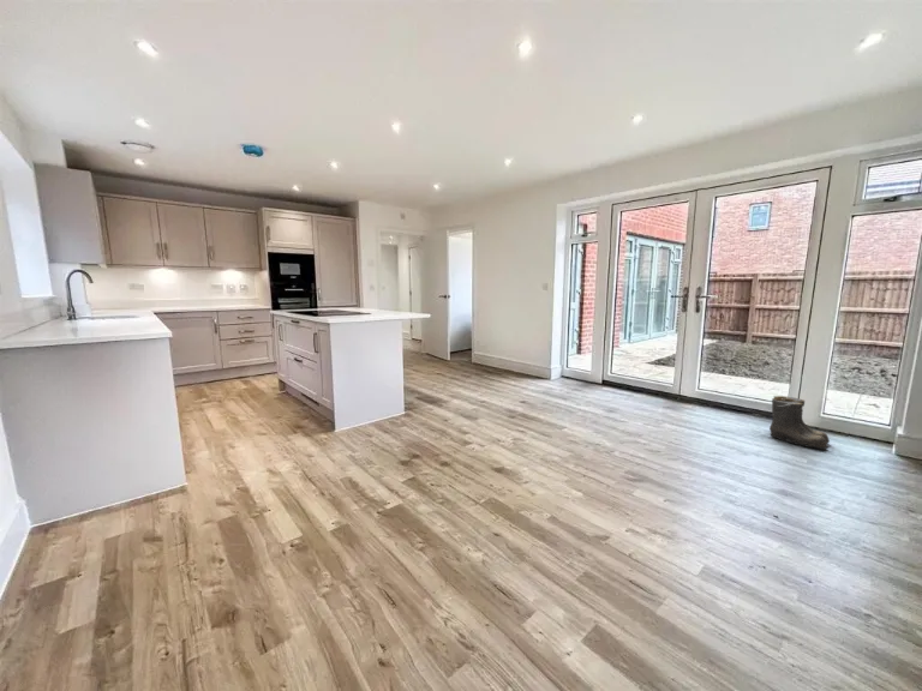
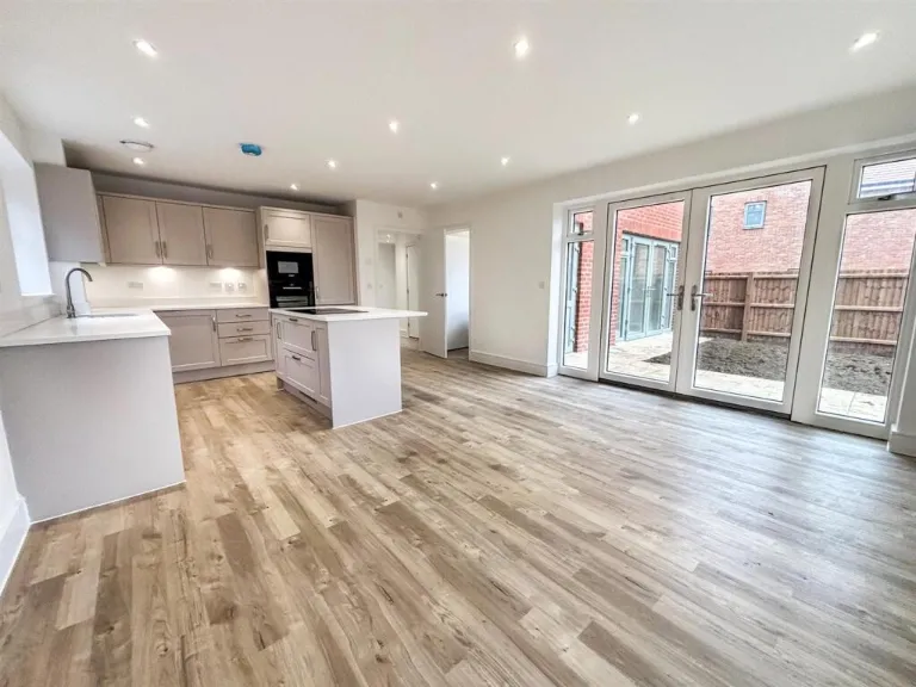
- boots (800, 420)
